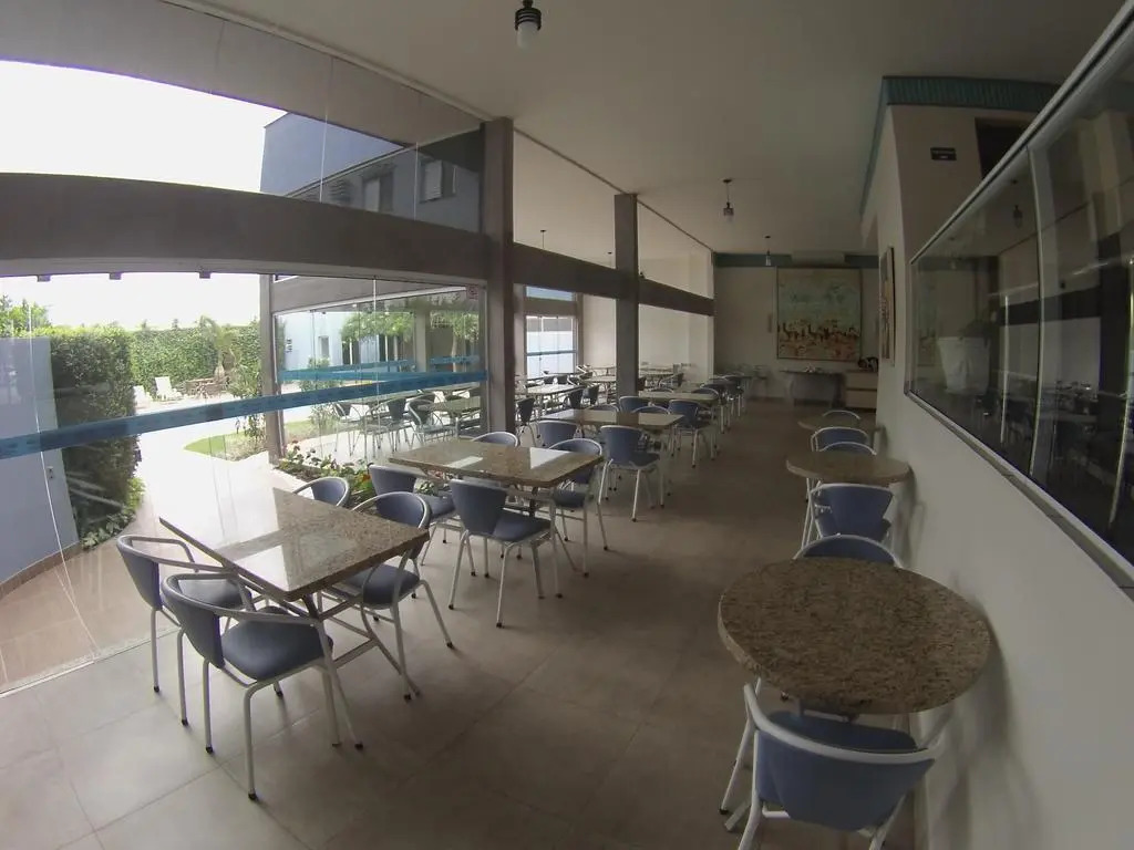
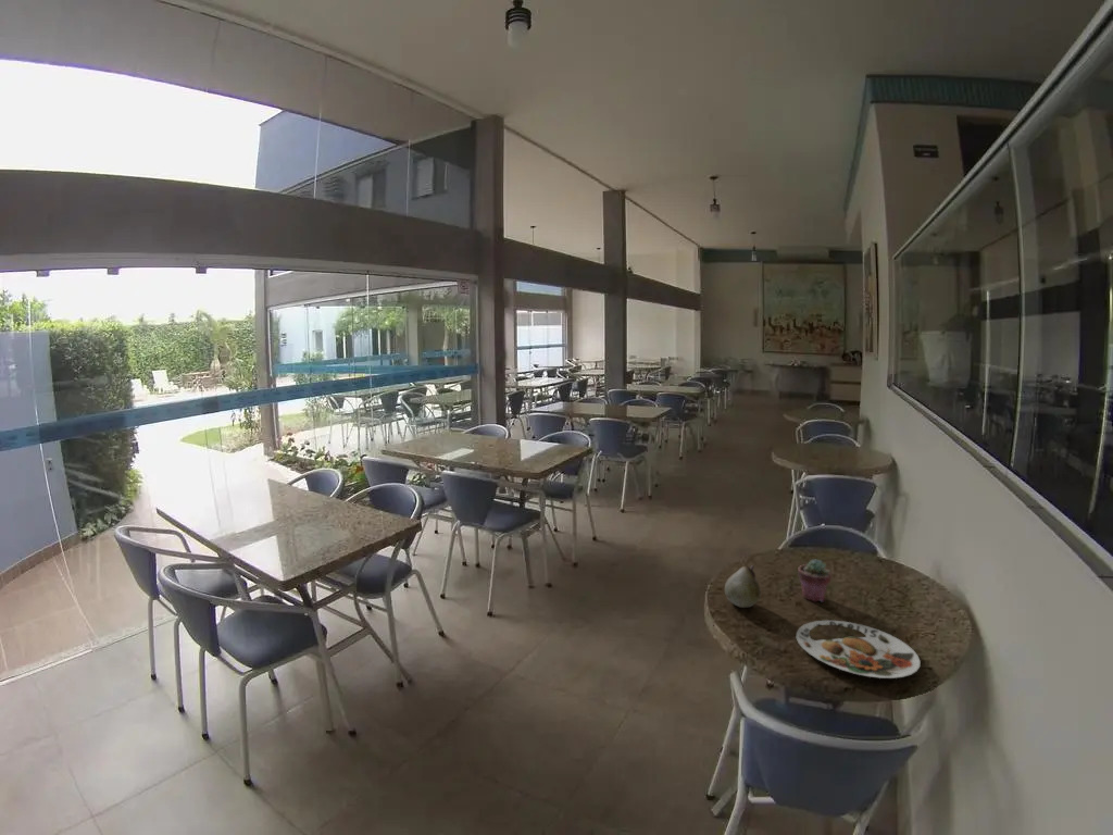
+ fruit (741, 585)
+ potted succulent (814, 578)
+ plate (854, 648)
